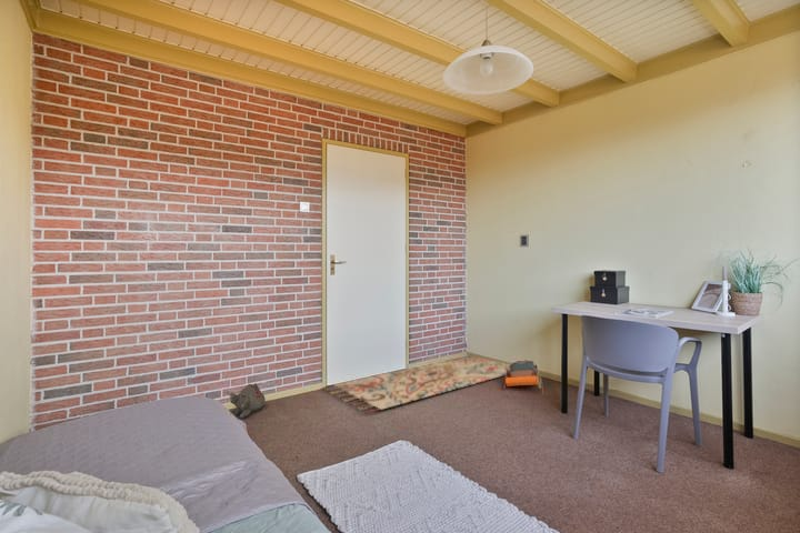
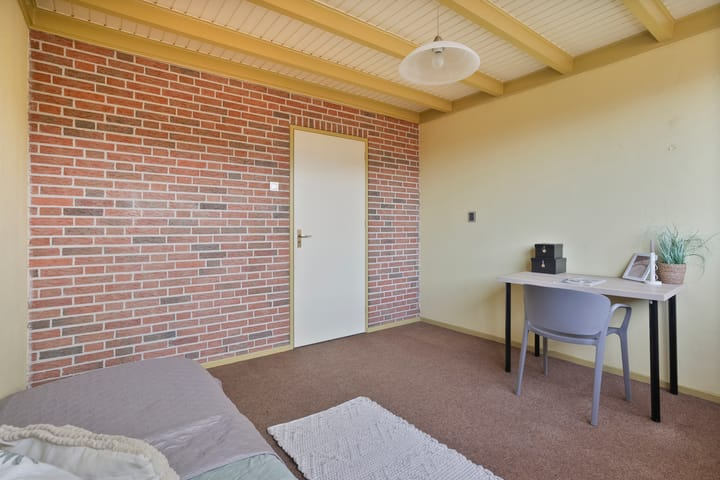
- rug (459, 370)
- plush toy (249, 399)
- backpack (527, 374)
